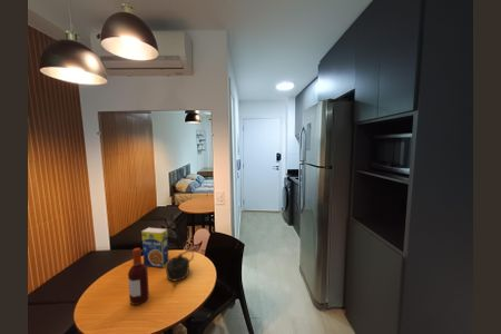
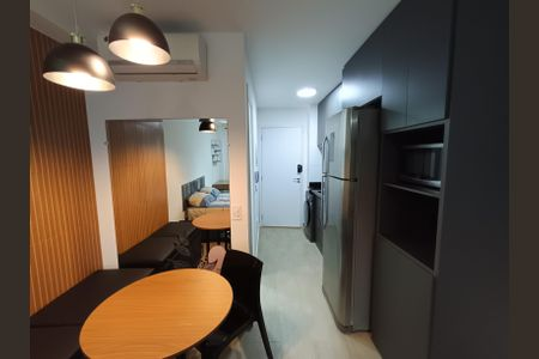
- bottle (138, 274)
- legume (155, 247)
- teapot (178, 267)
